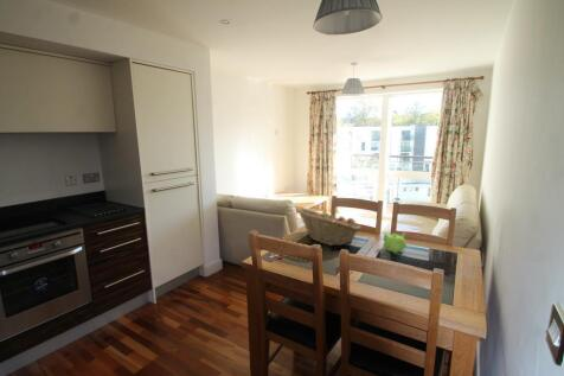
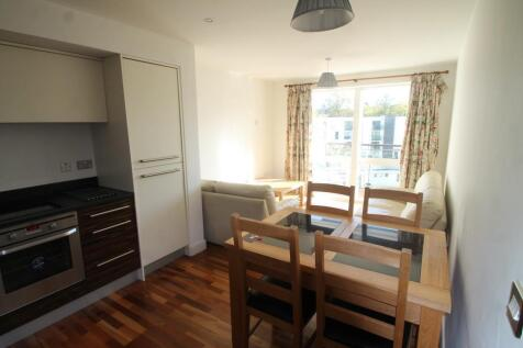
- fruit basket (327, 223)
- teapot (393, 242)
